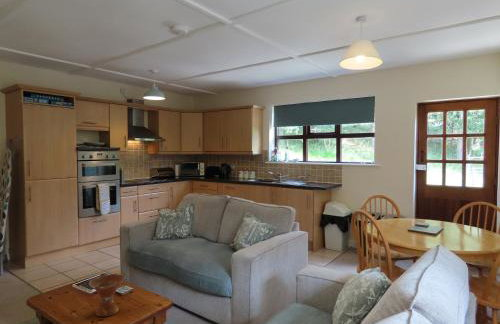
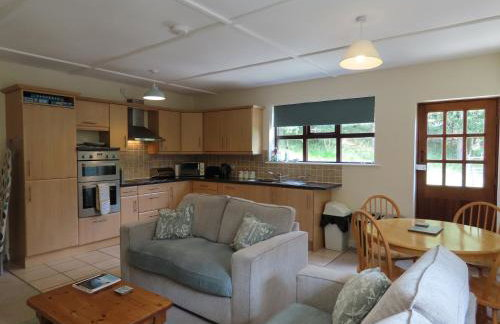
- bowl (107, 295)
